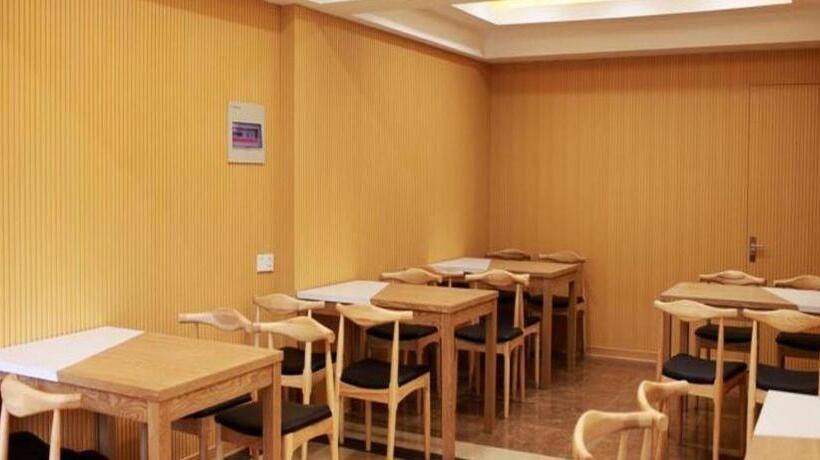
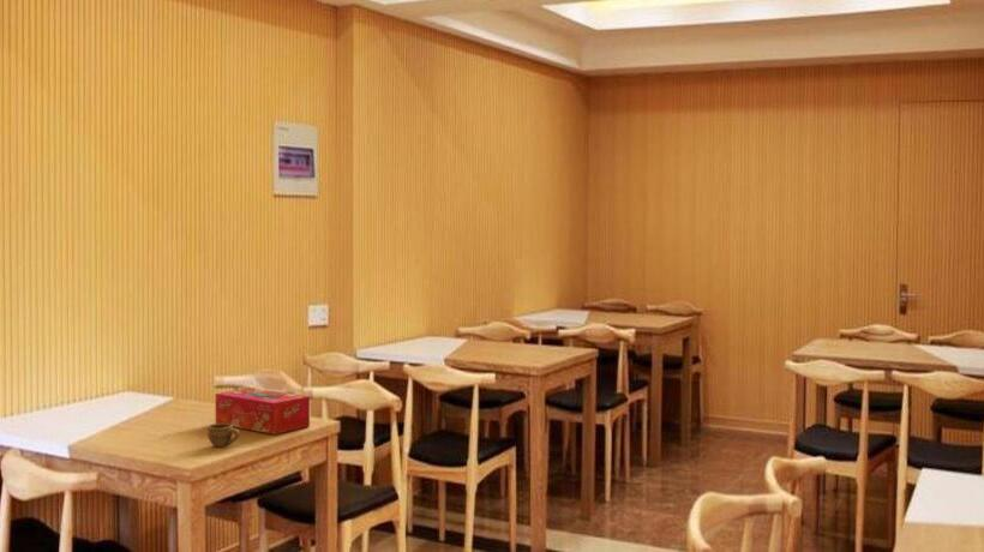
+ tissue box (262, 409)
+ cup (223, 436)
